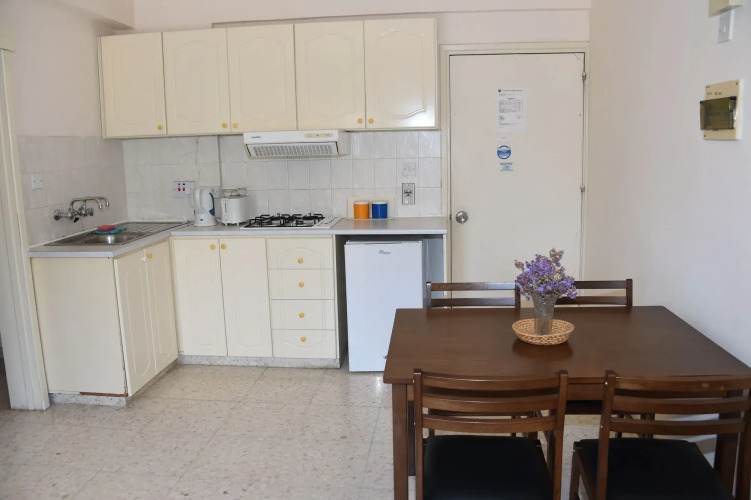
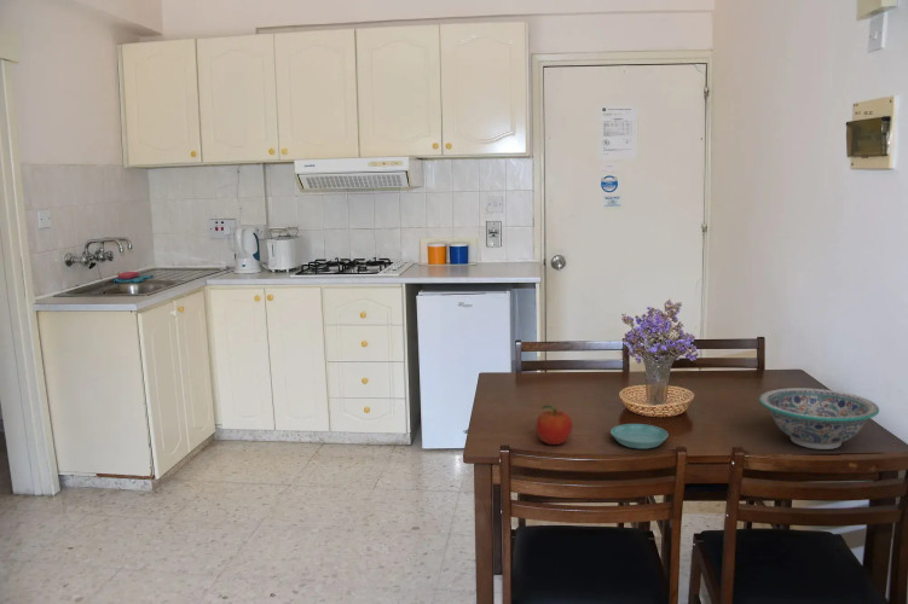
+ decorative bowl (816, 422)
+ fruit (554, 424)
+ saucer (638, 436)
